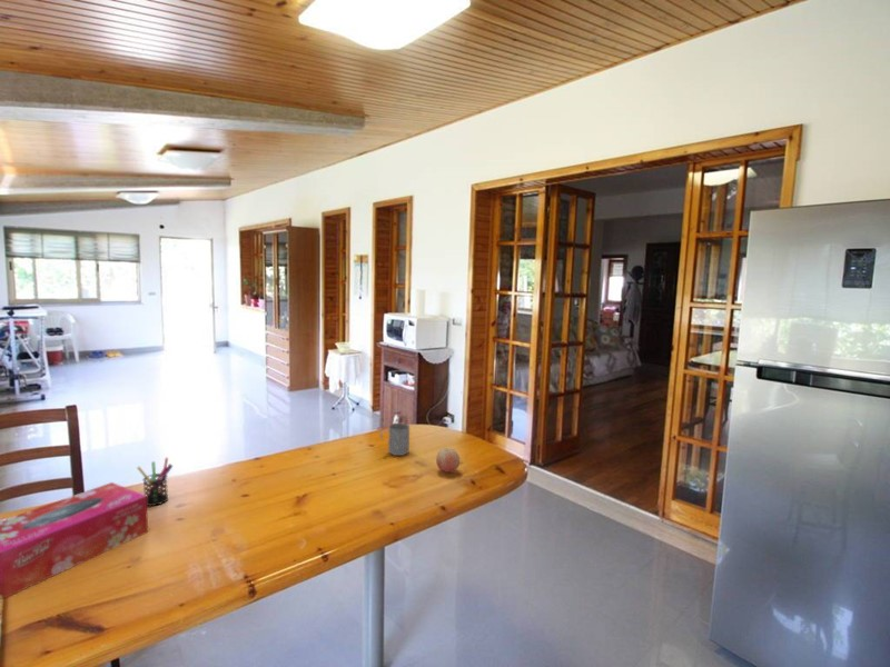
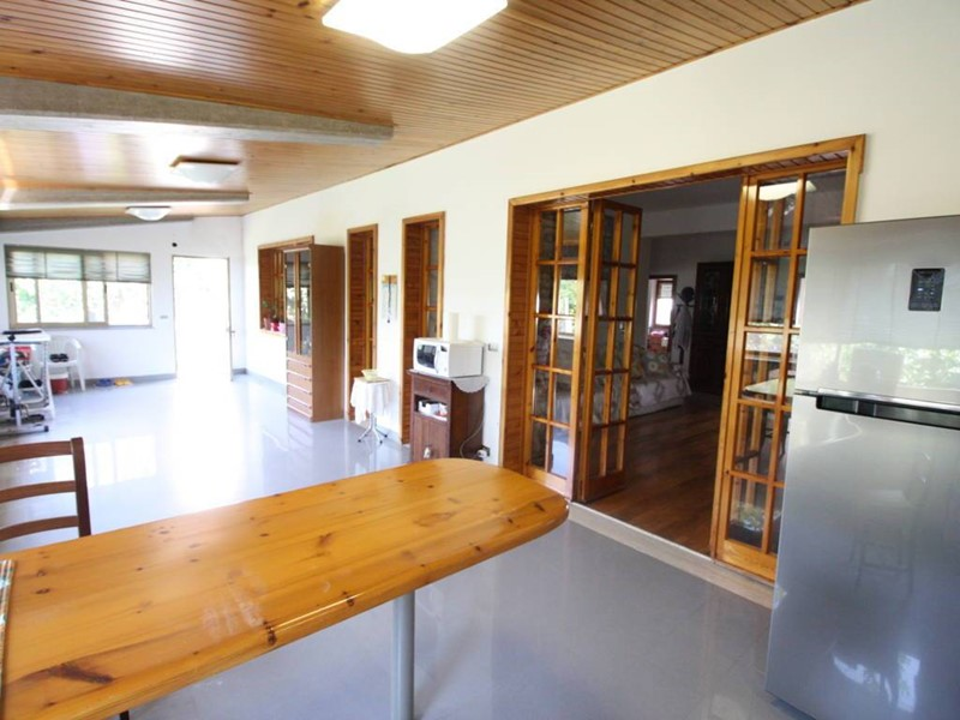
- pen holder (156, 479)
- mug (394, 440)
- tissue box (66, 531)
- fruit (447, 460)
